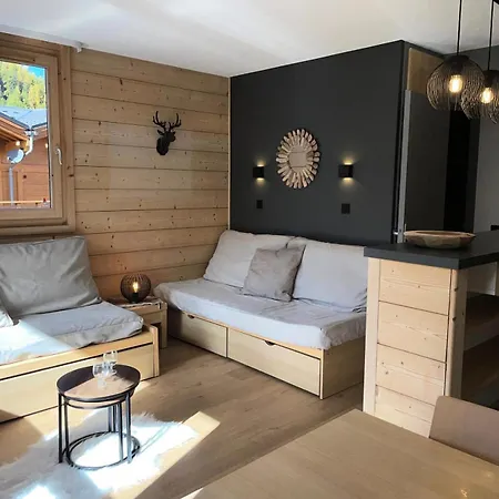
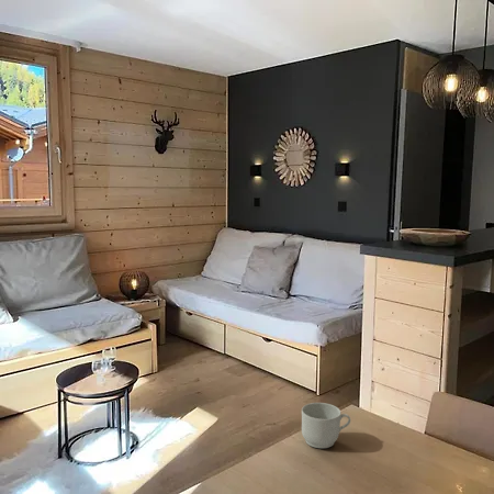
+ mug (325, 426)
